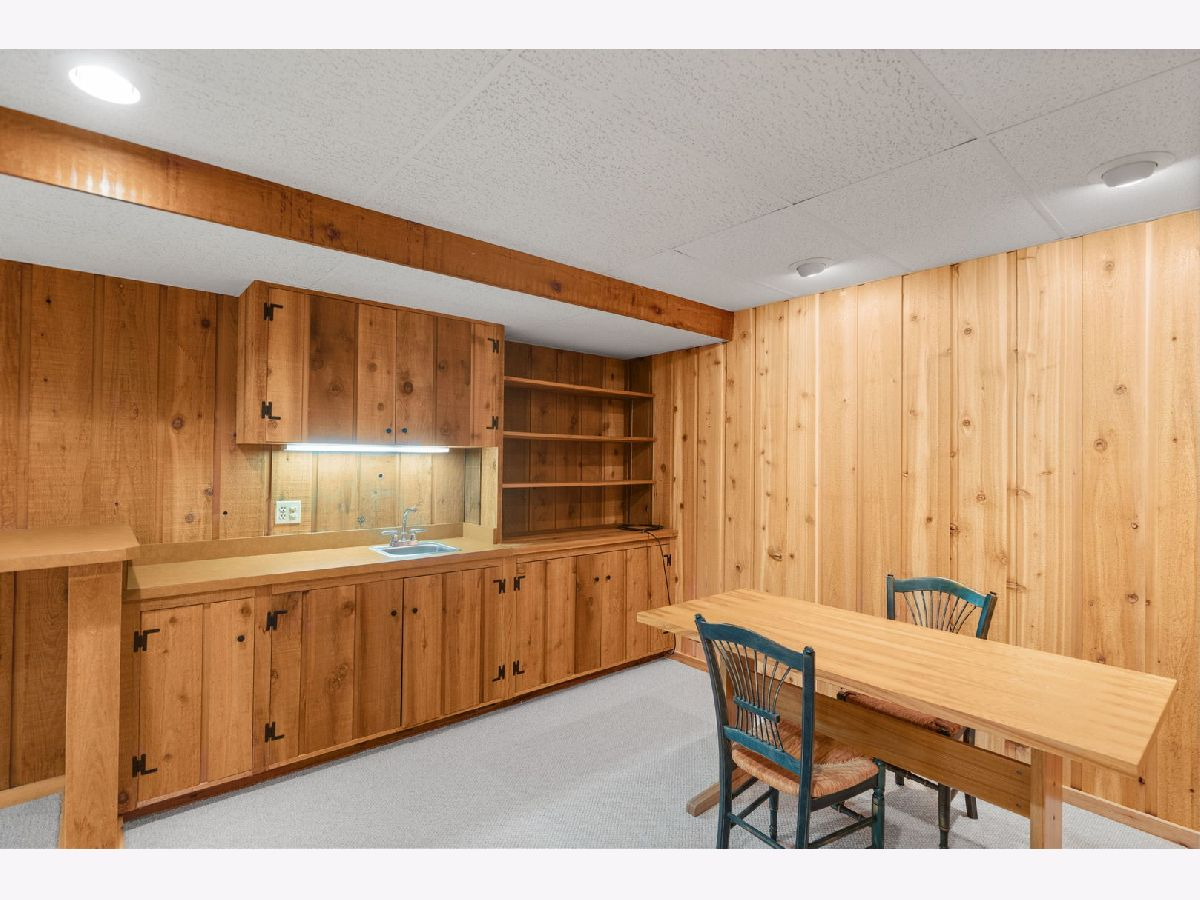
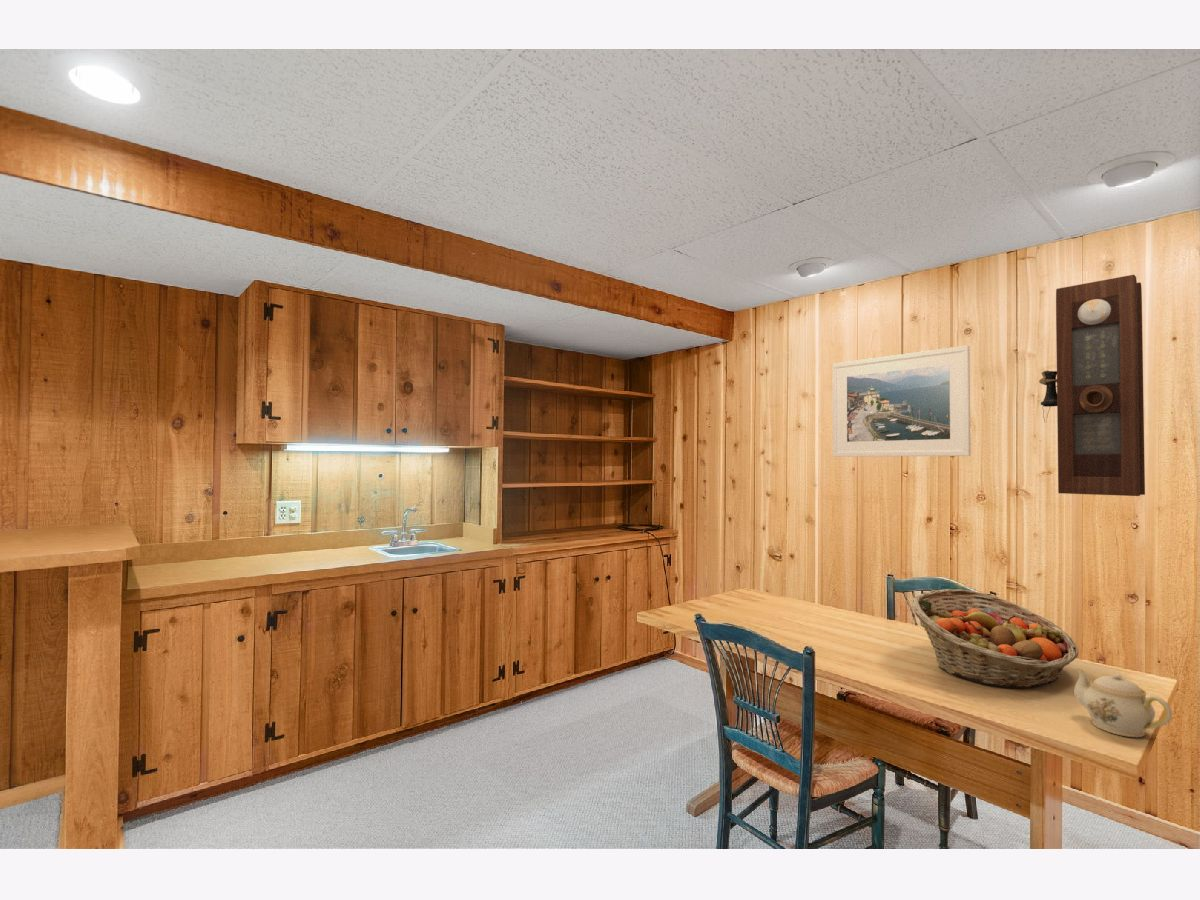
+ fruit basket (990, 635)
+ pendulum clock (1086, 390)
+ teapot (1120, 702)
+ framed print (895, 405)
